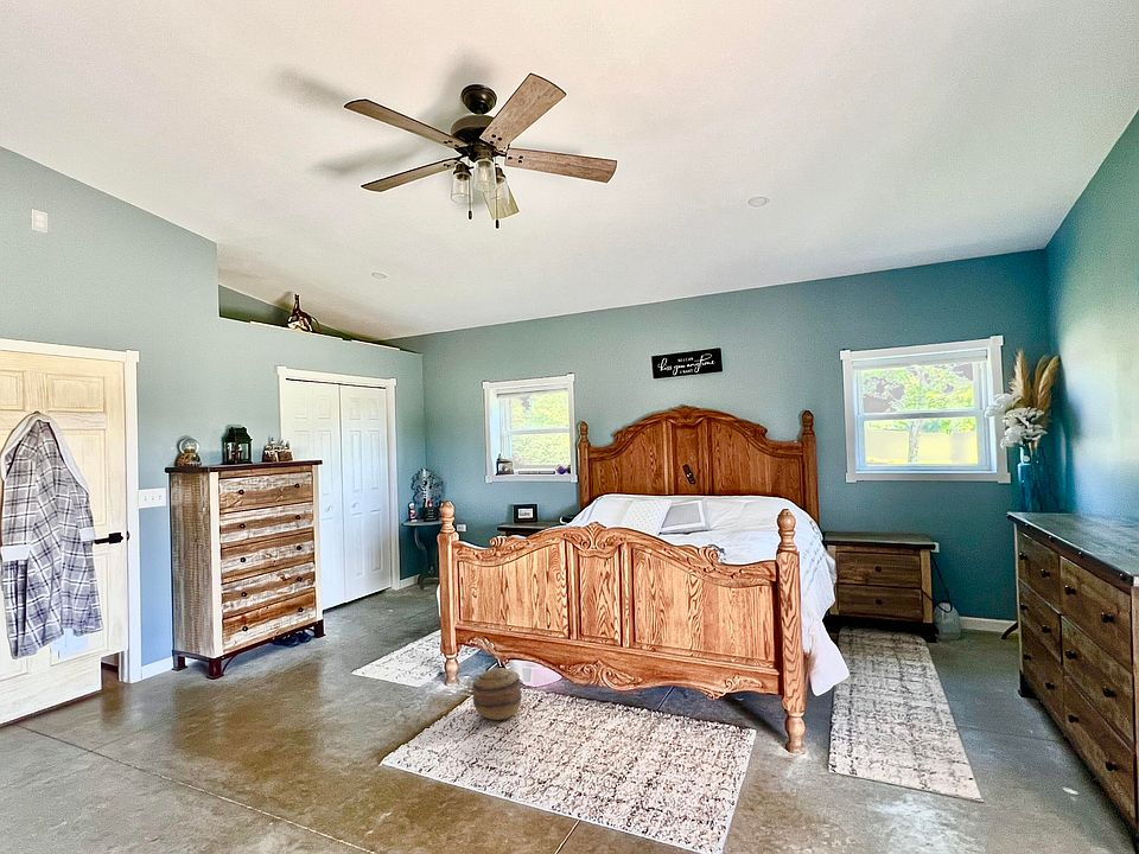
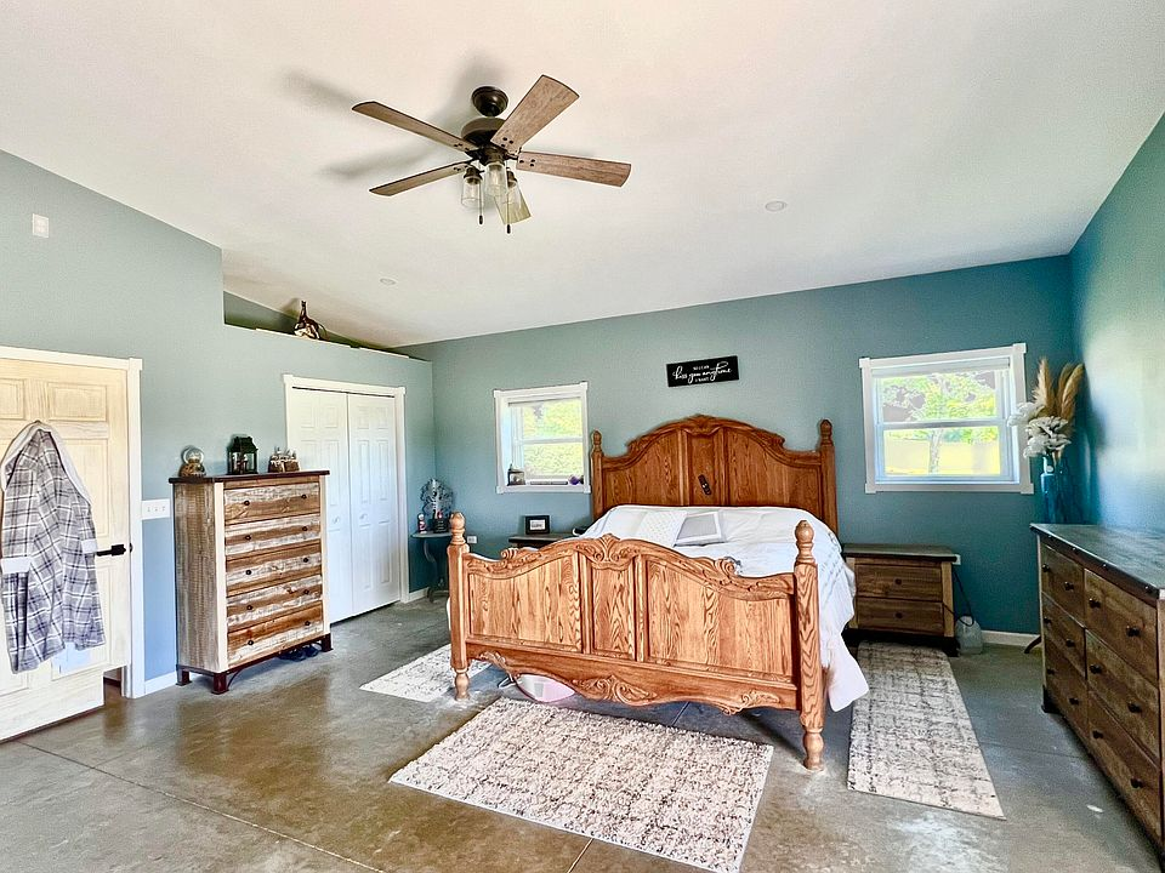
- basket (496, 692)
